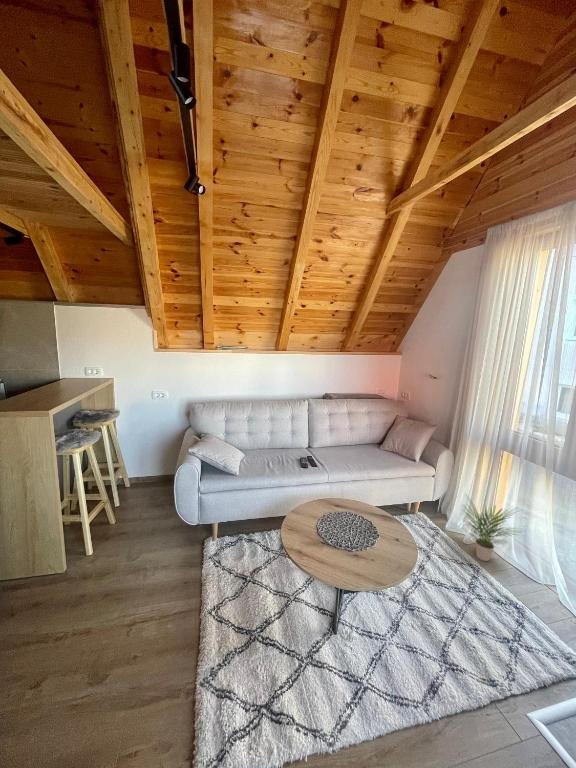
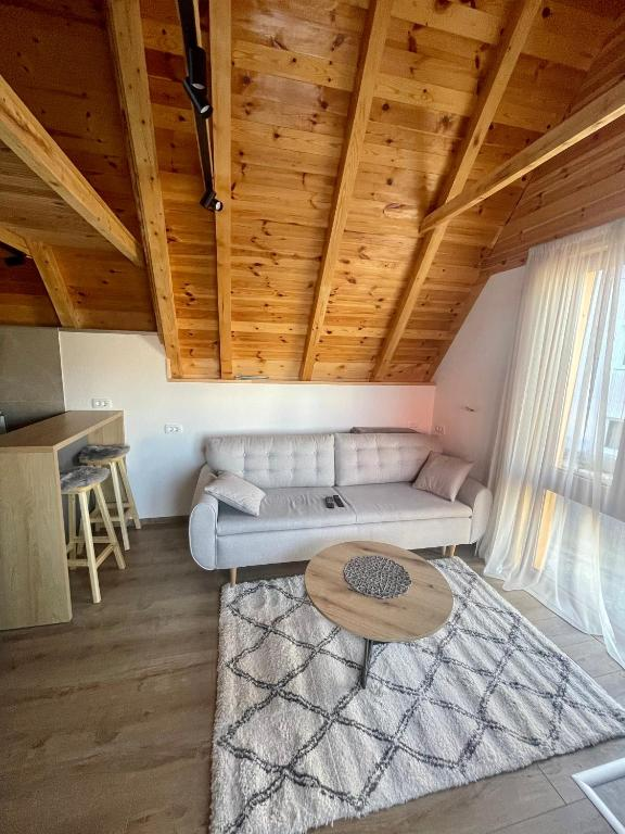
- potted plant (485, 529)
